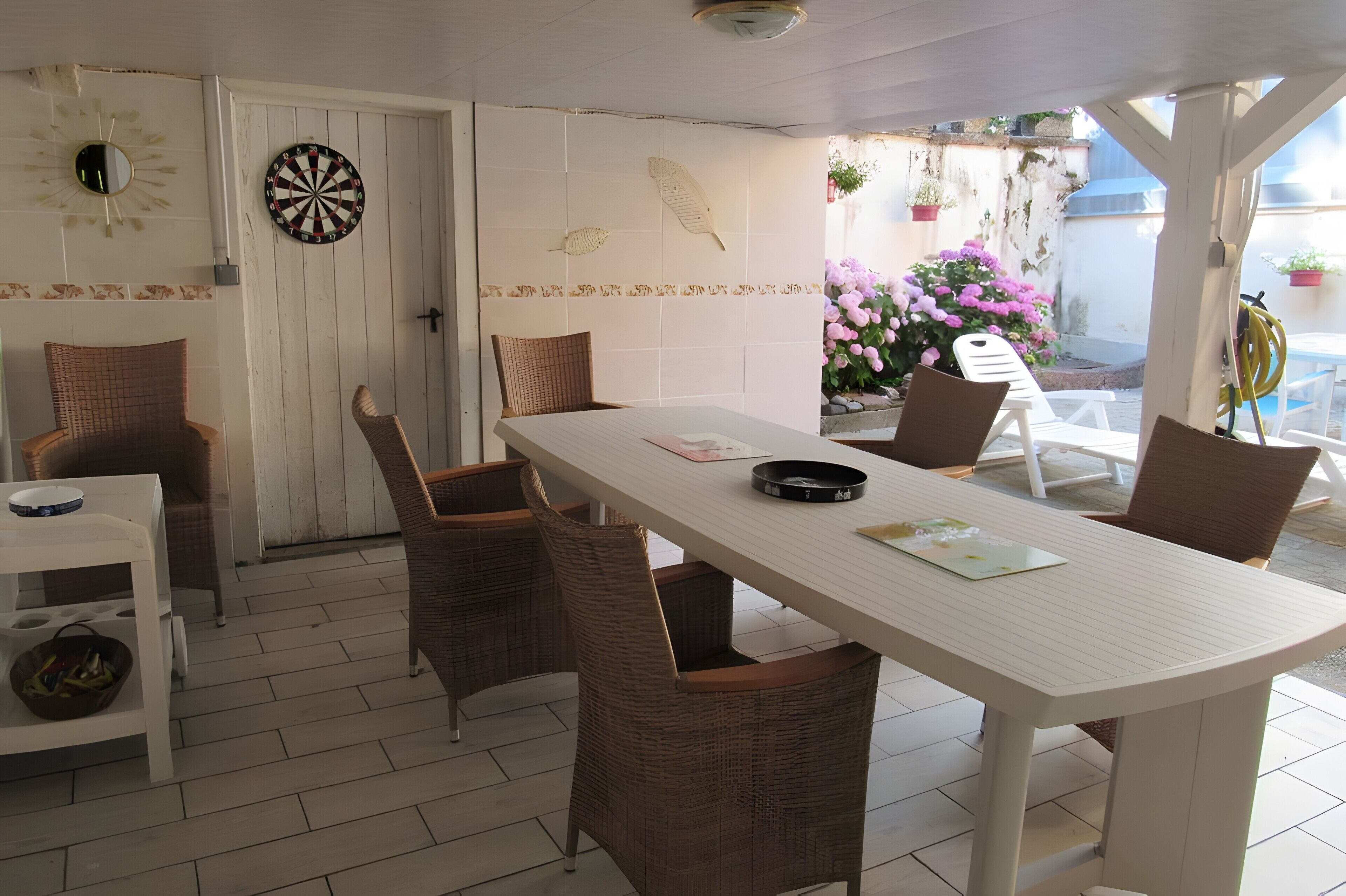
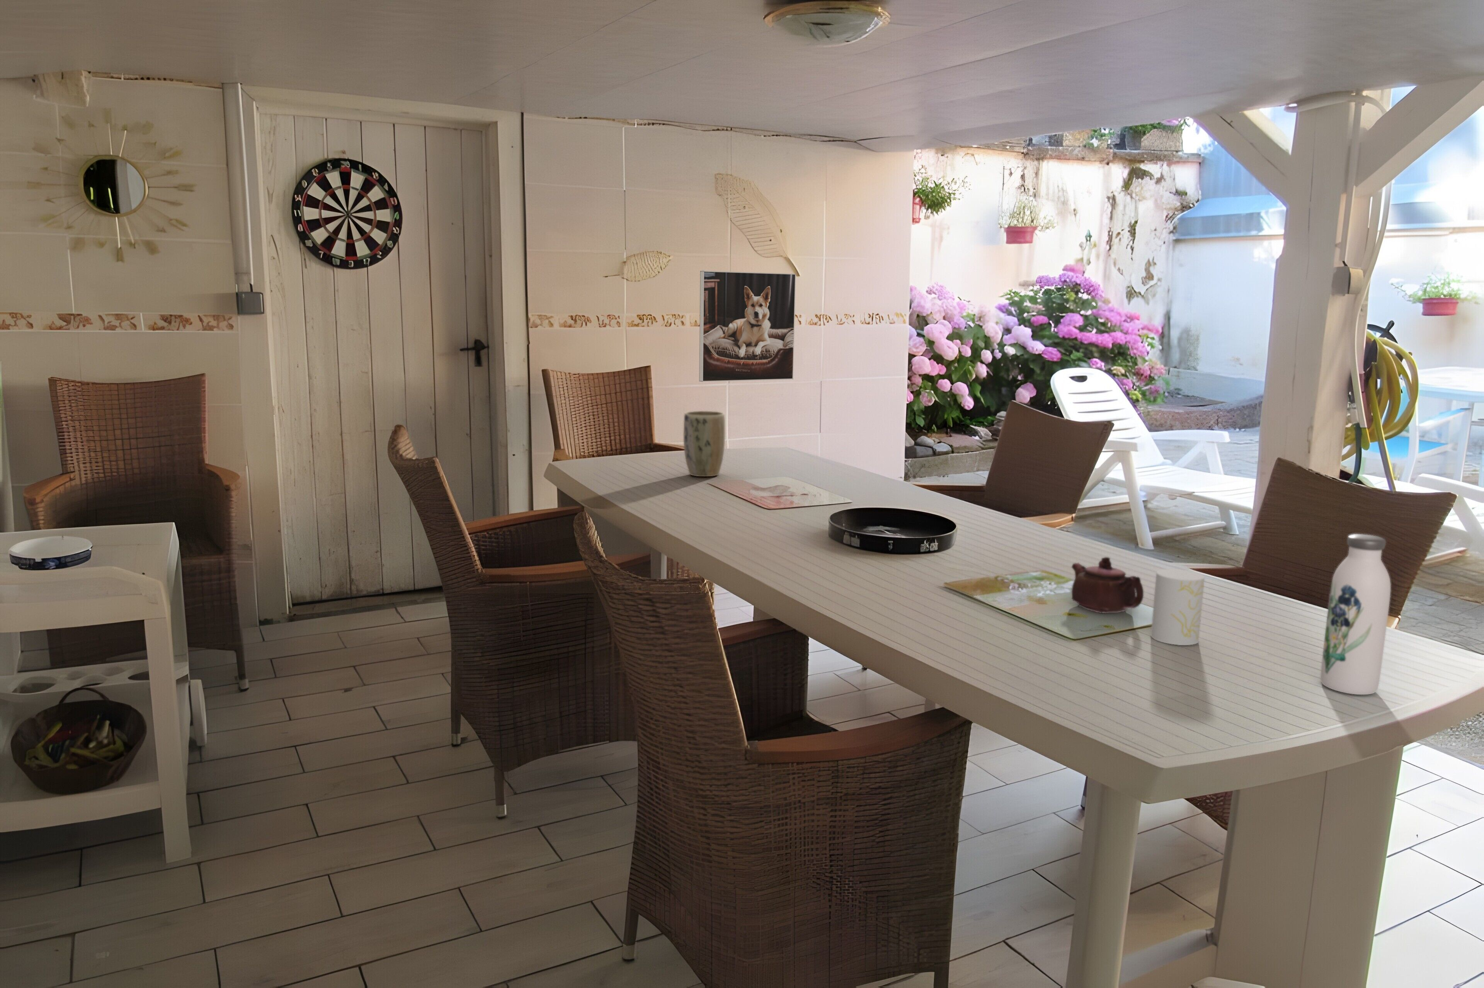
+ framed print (748, 326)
+ plant pot (705, 443)
+ cup (1177, 606)
+ teapot (1106, 582)
+ water bottle (1357, 612)
